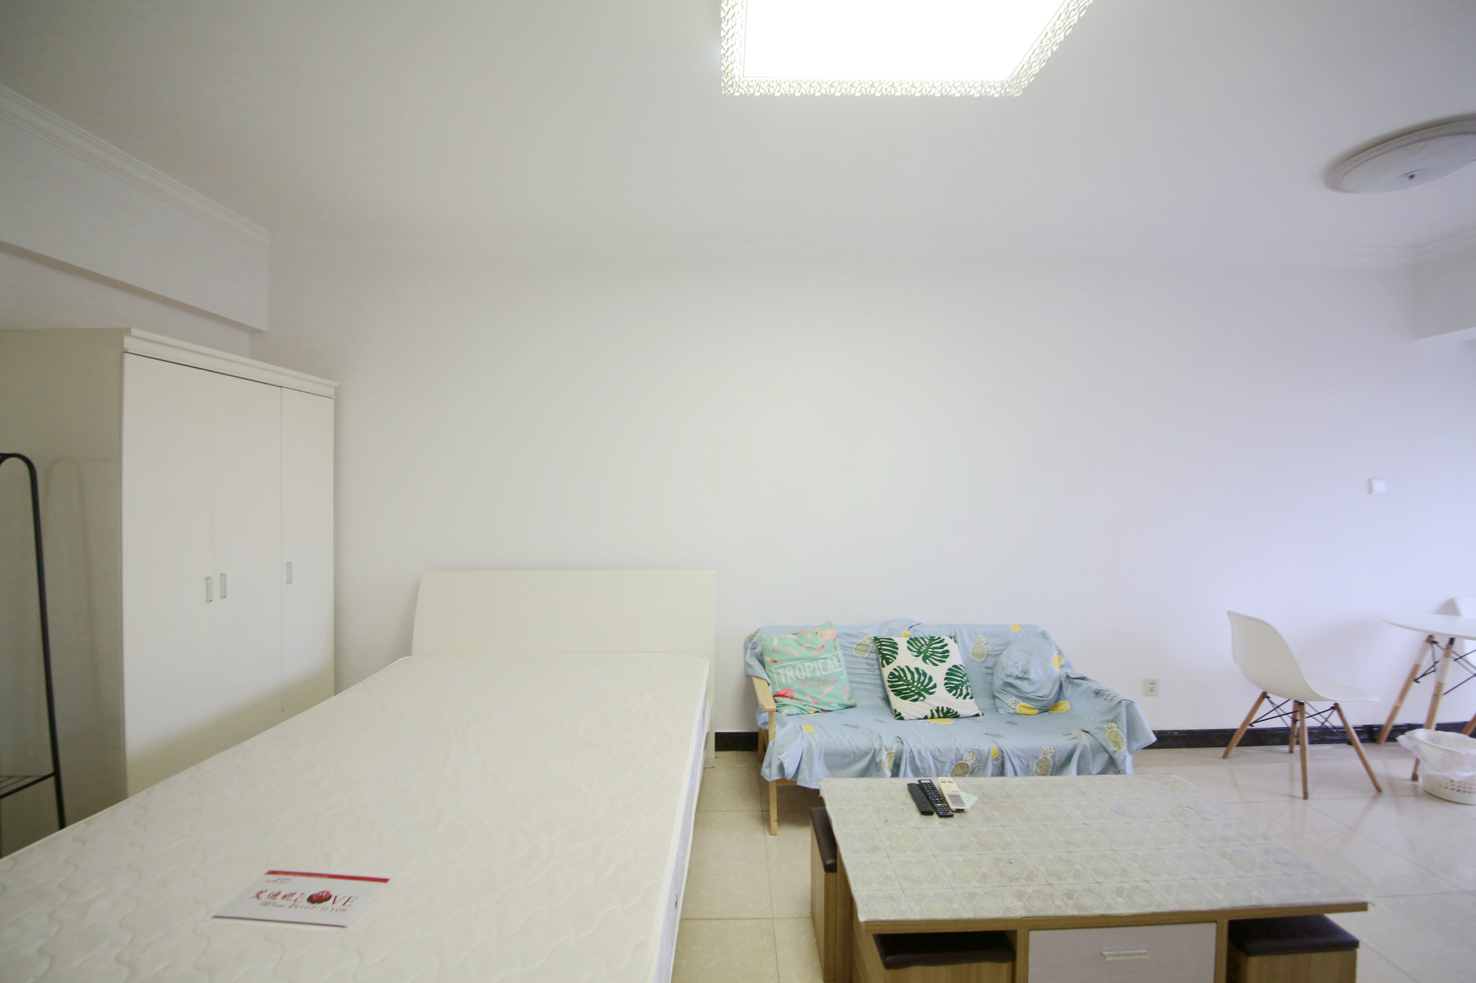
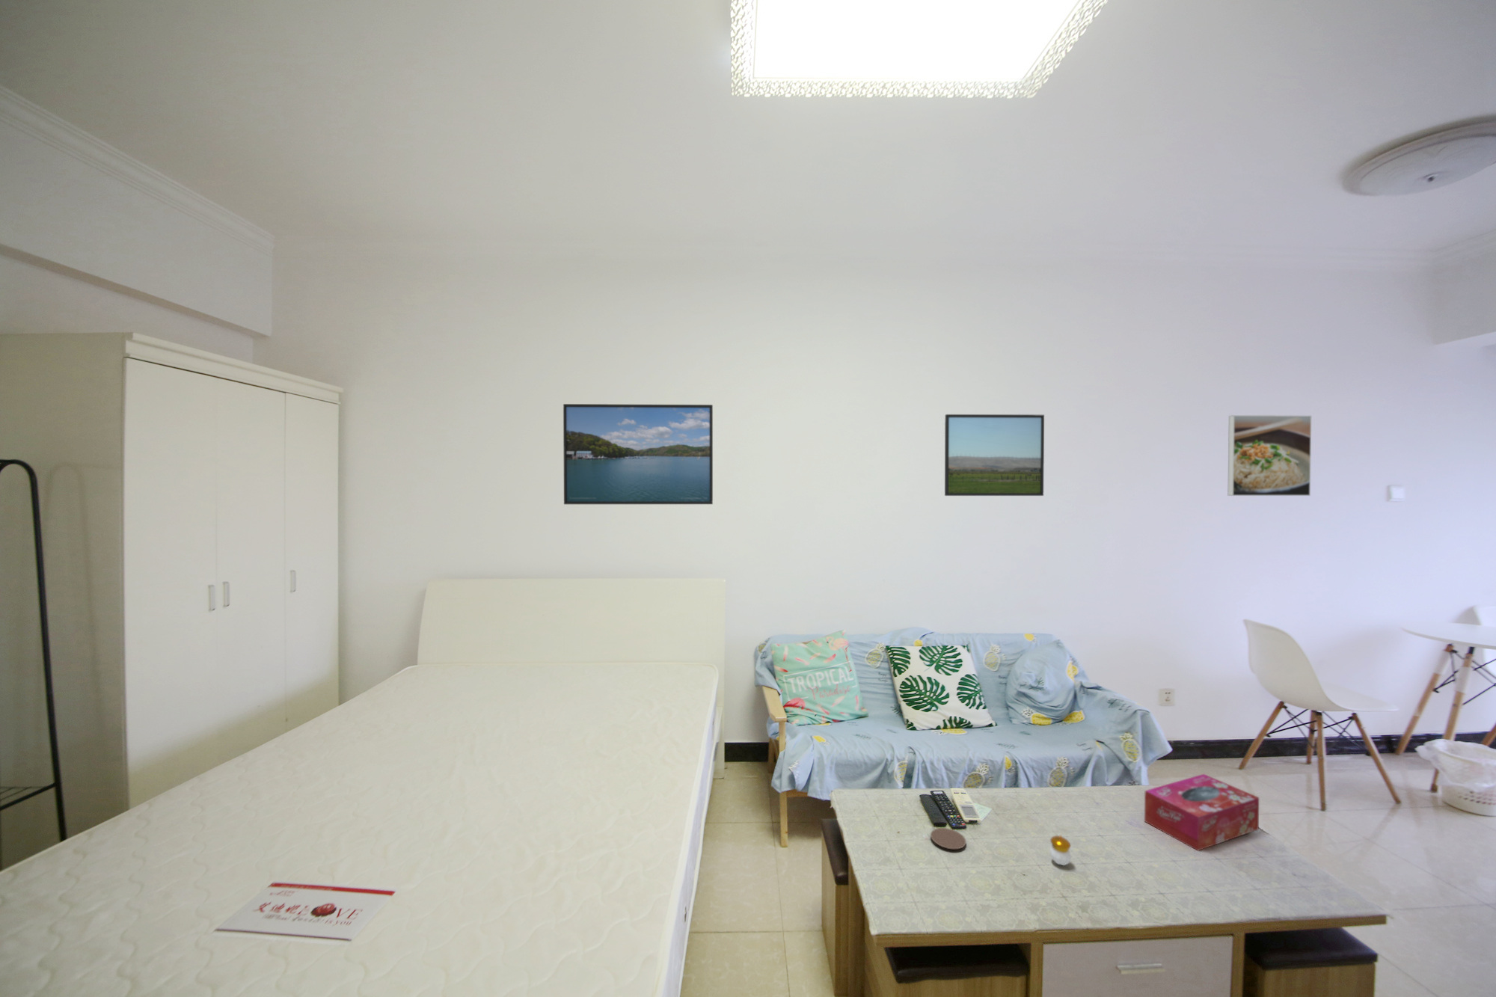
+ tissue box (1200, 809)
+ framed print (1269, 455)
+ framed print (994, 455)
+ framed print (638, 454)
+ coaster (948, 840)
+ candle (1060, 849)
